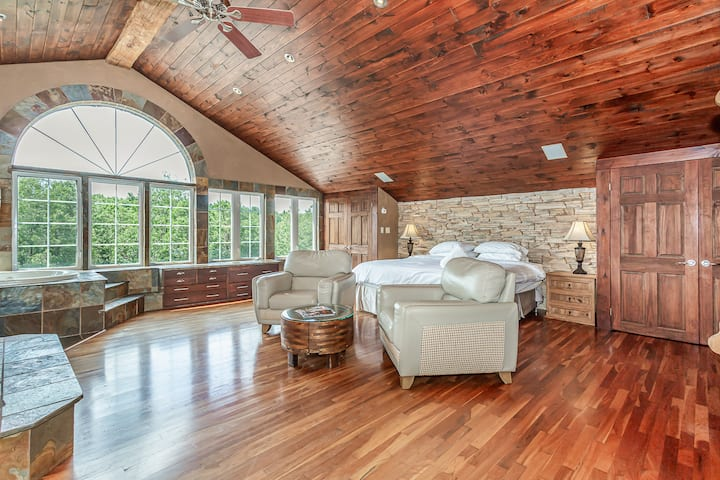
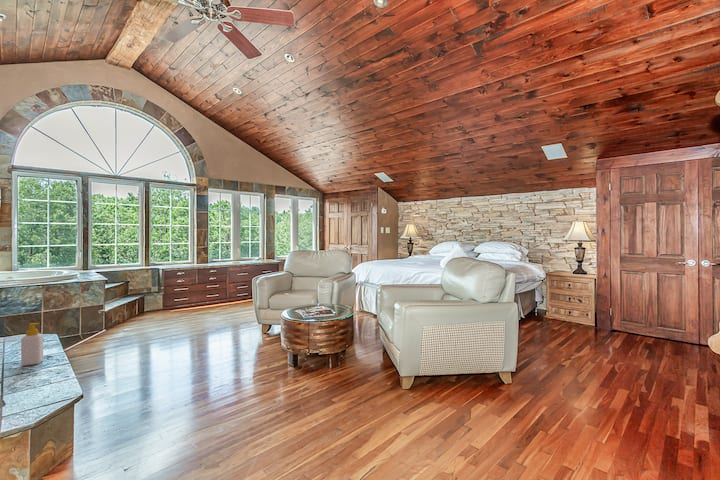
+ soap bottle (32, 343)
